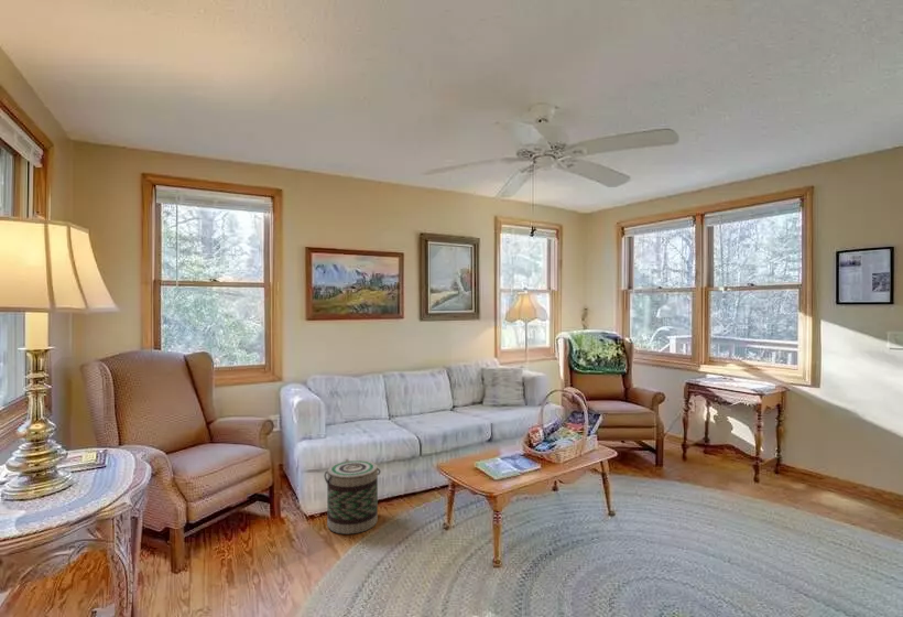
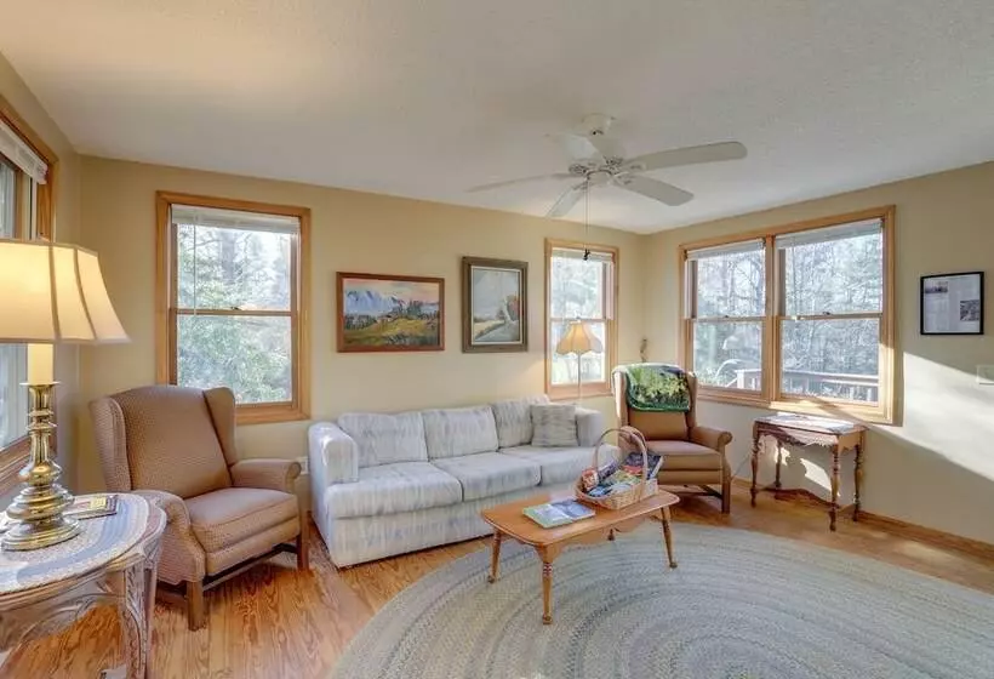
- basket (351, 492)
